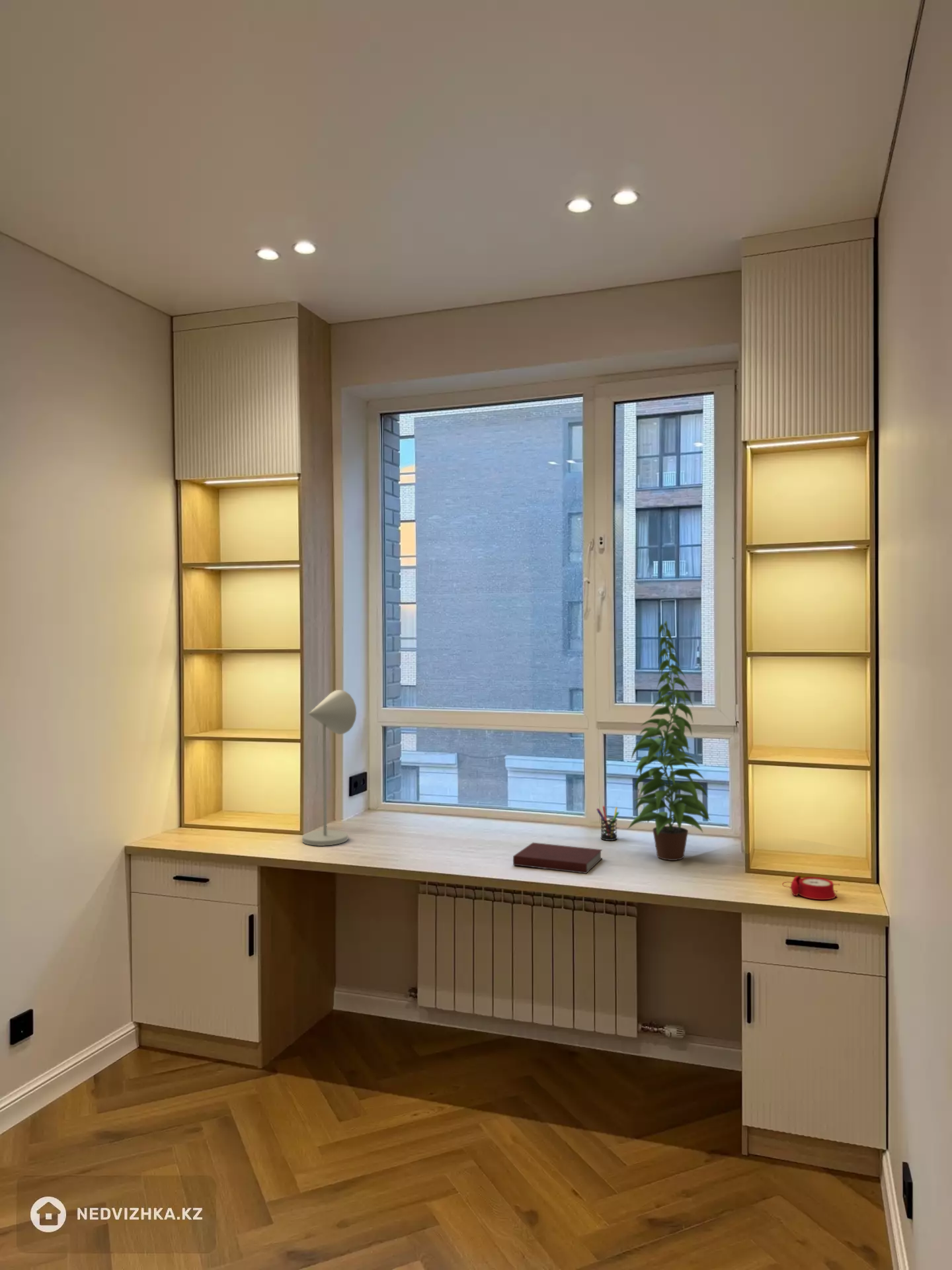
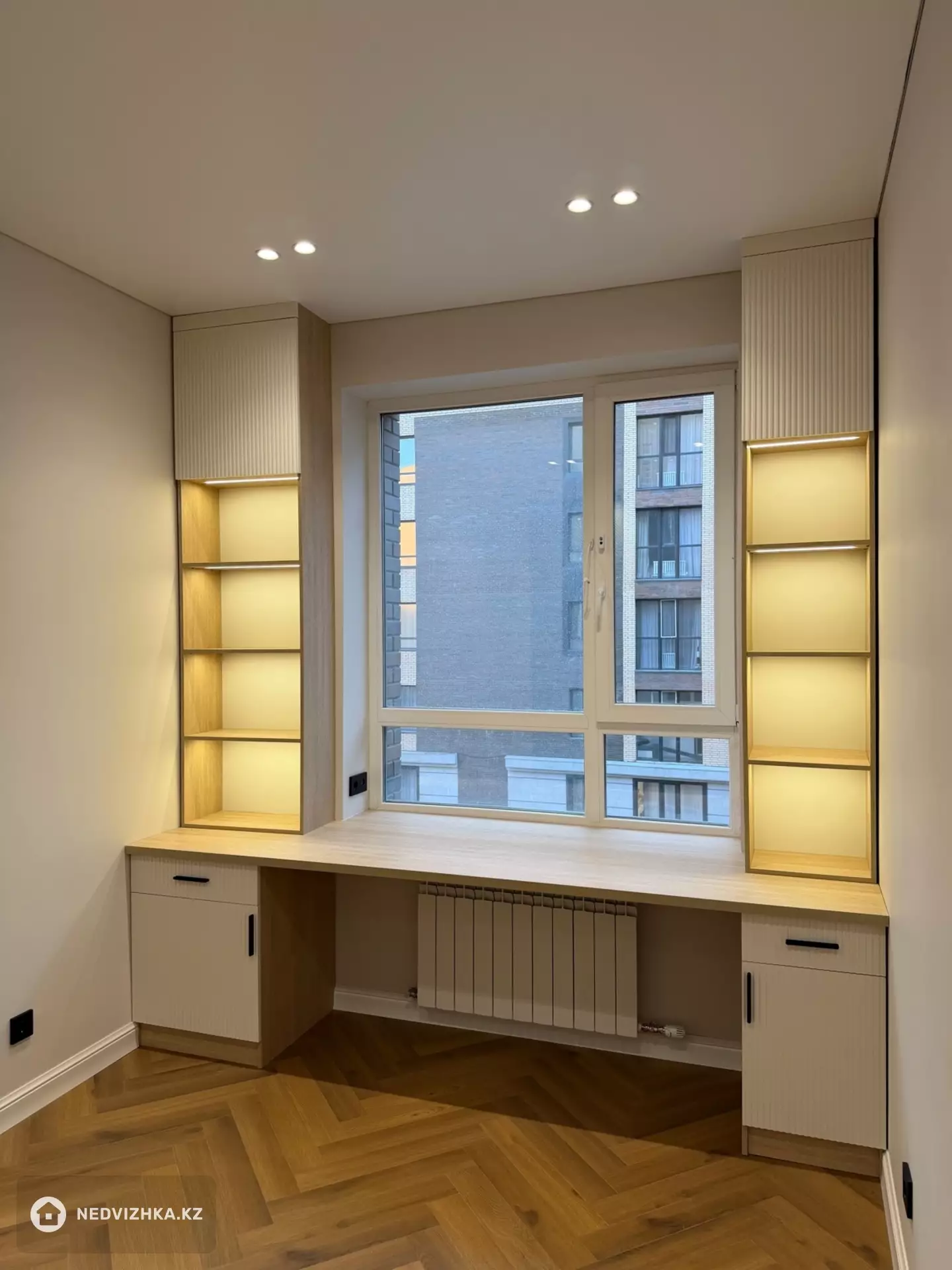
- plant (669, 738)
- alarm clock (810, 887)
- desk lamp (325, 765)
- notebook (558, 857)
- pen holder (610, 822)
